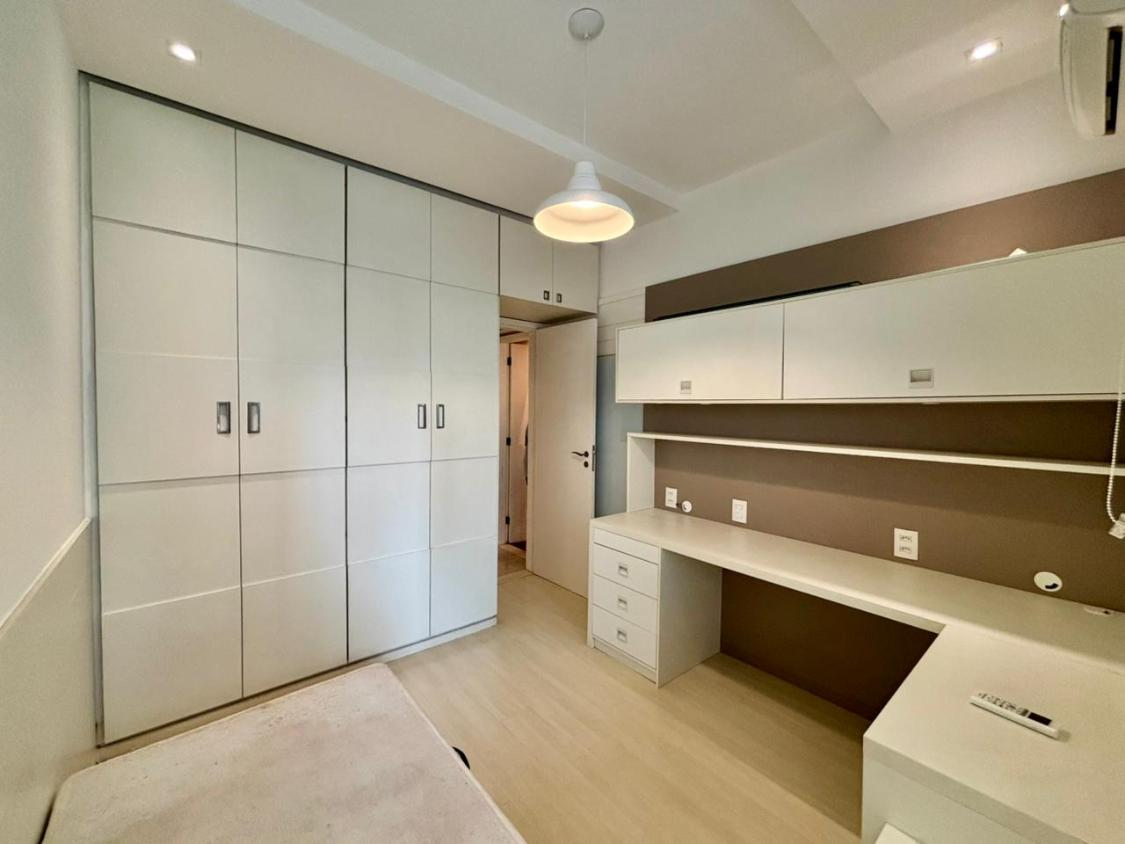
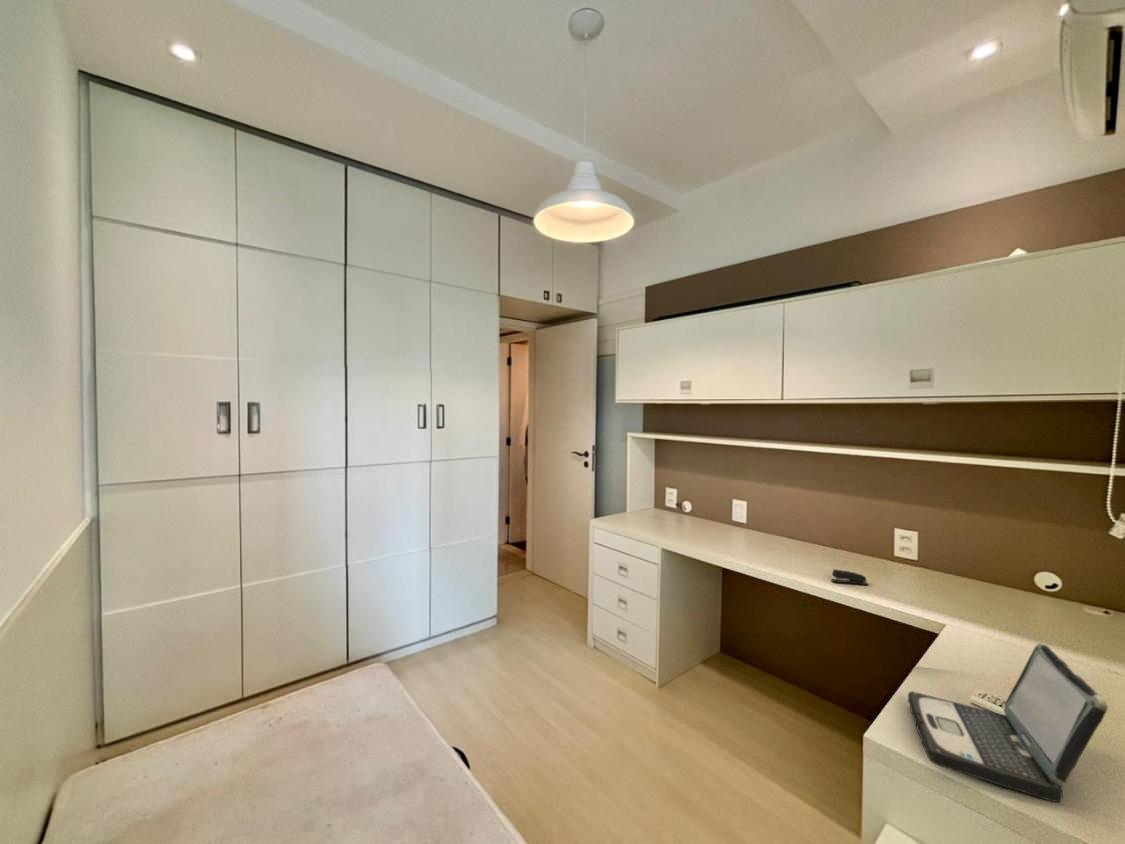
+ laptop (1004, 704)
+ stapler (849, 576)
